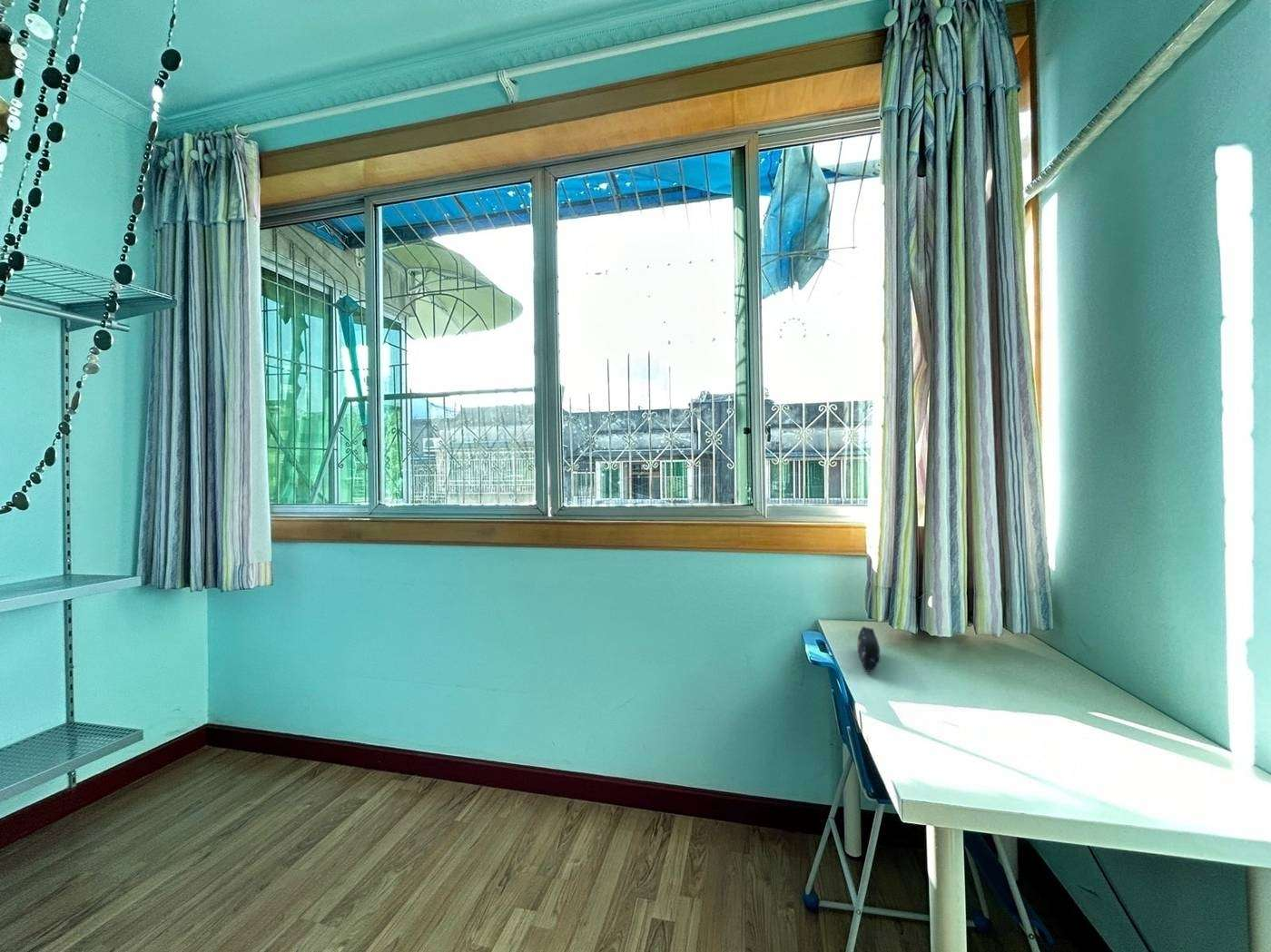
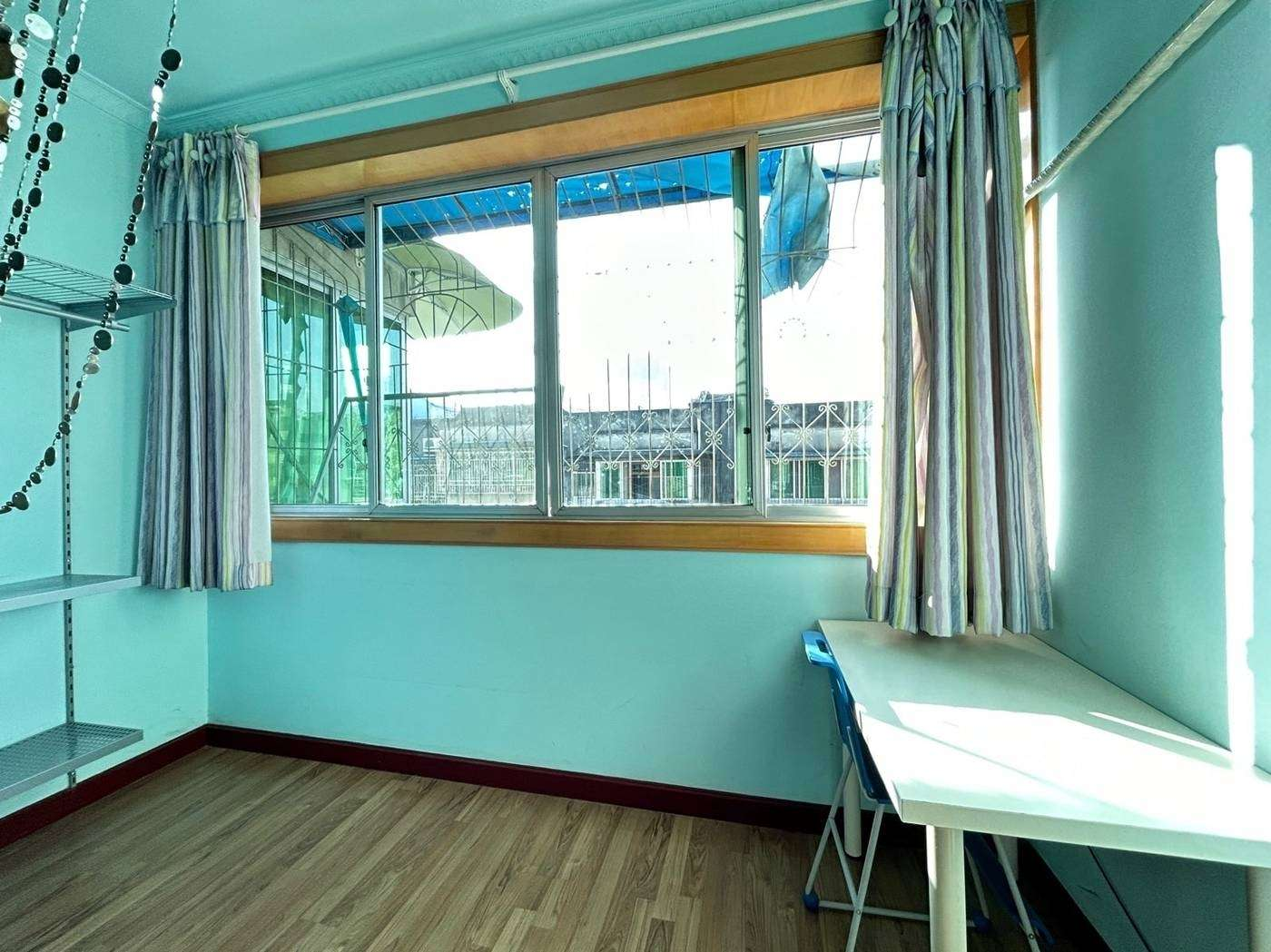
- pencil case (868, 647)
